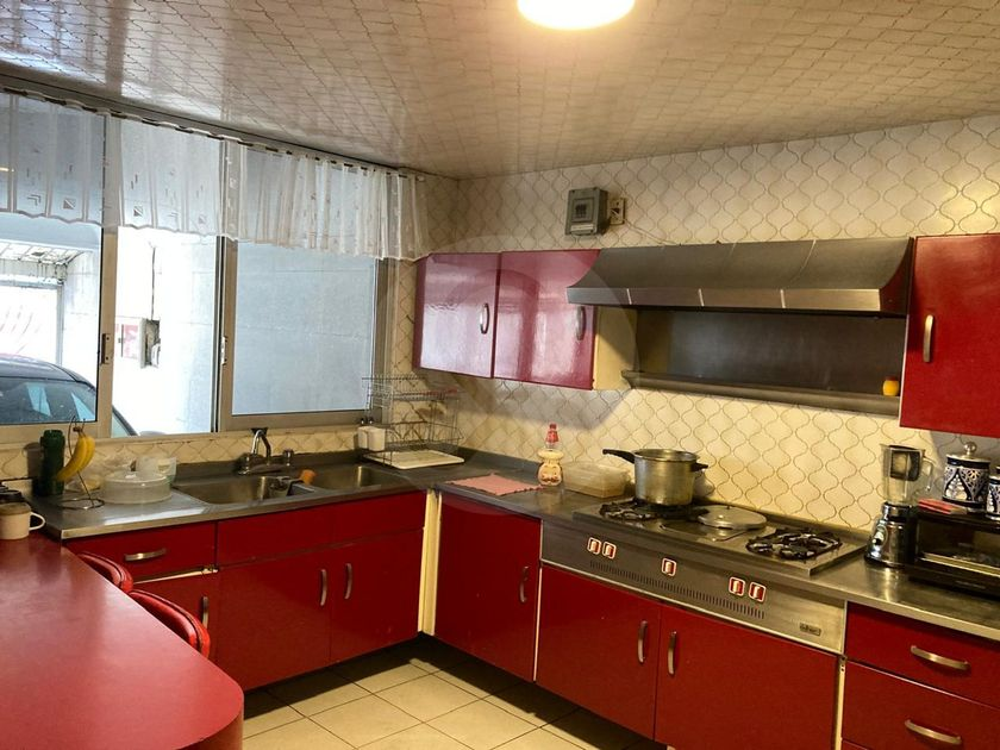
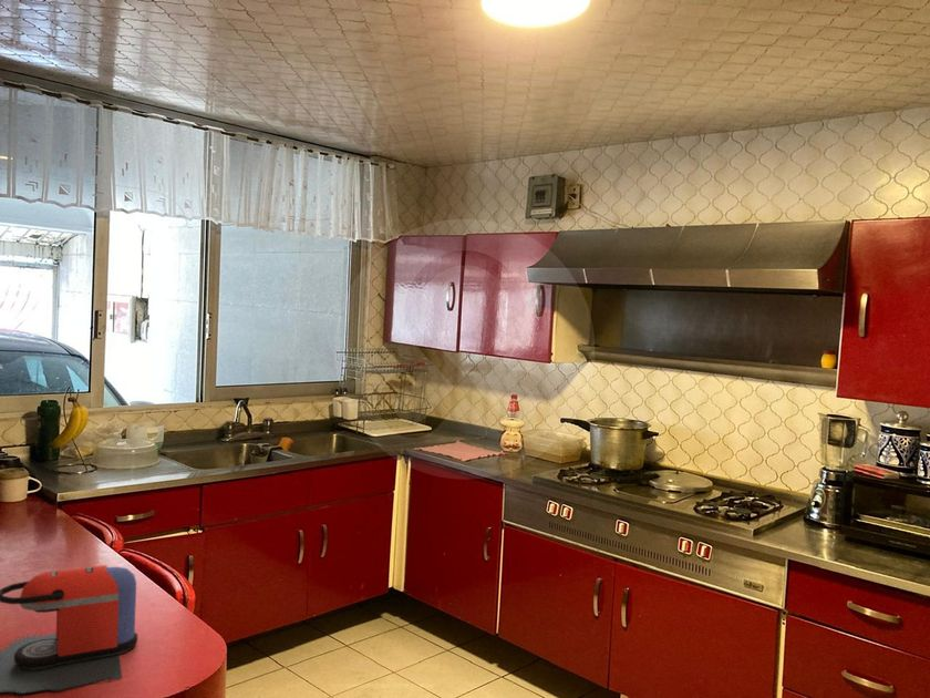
+ coffee maker (78, 610)
